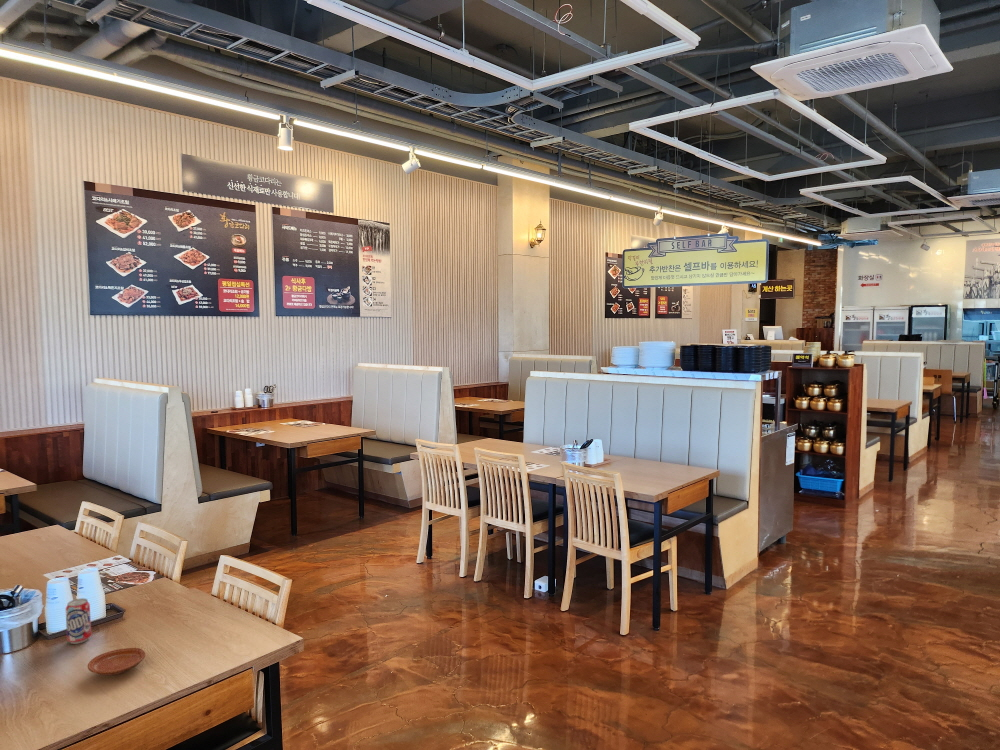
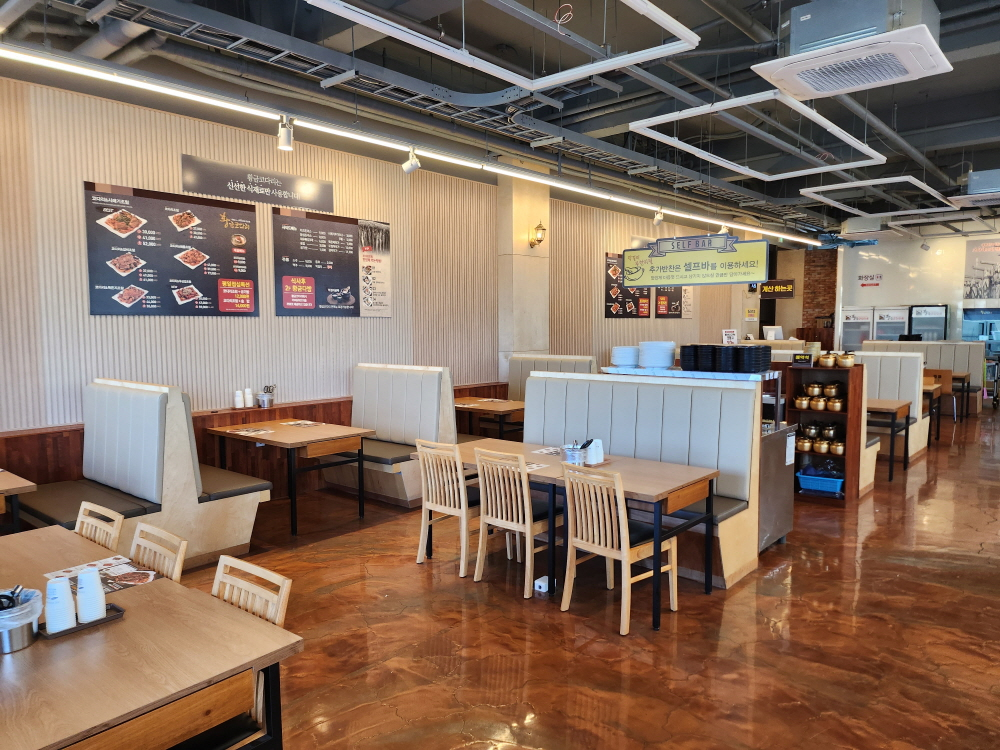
- plate (117, 664)
- beverage can (78, 620)
